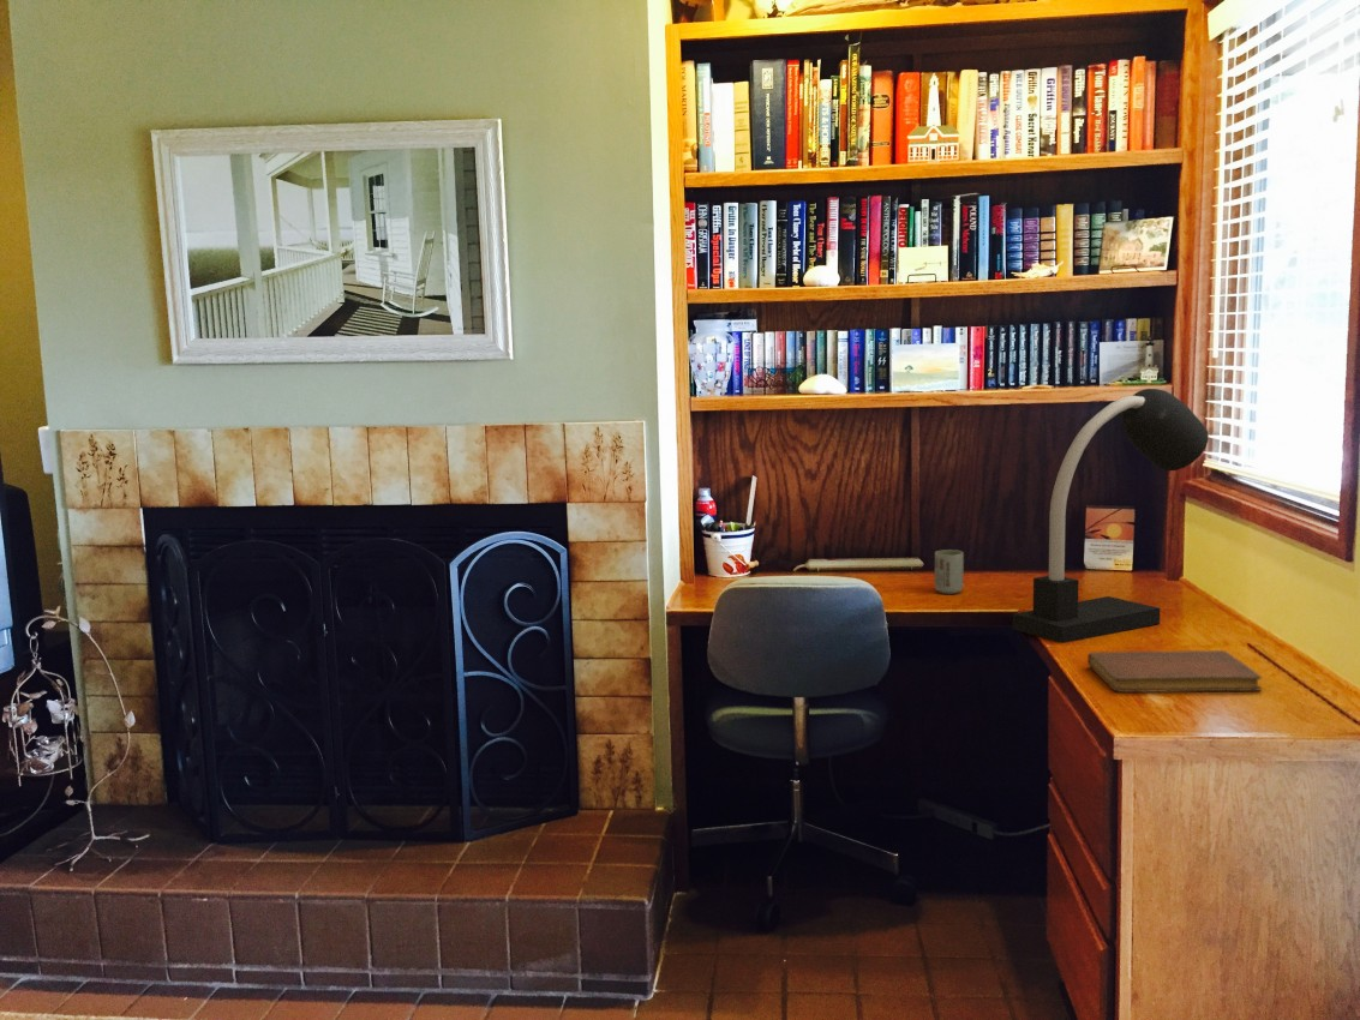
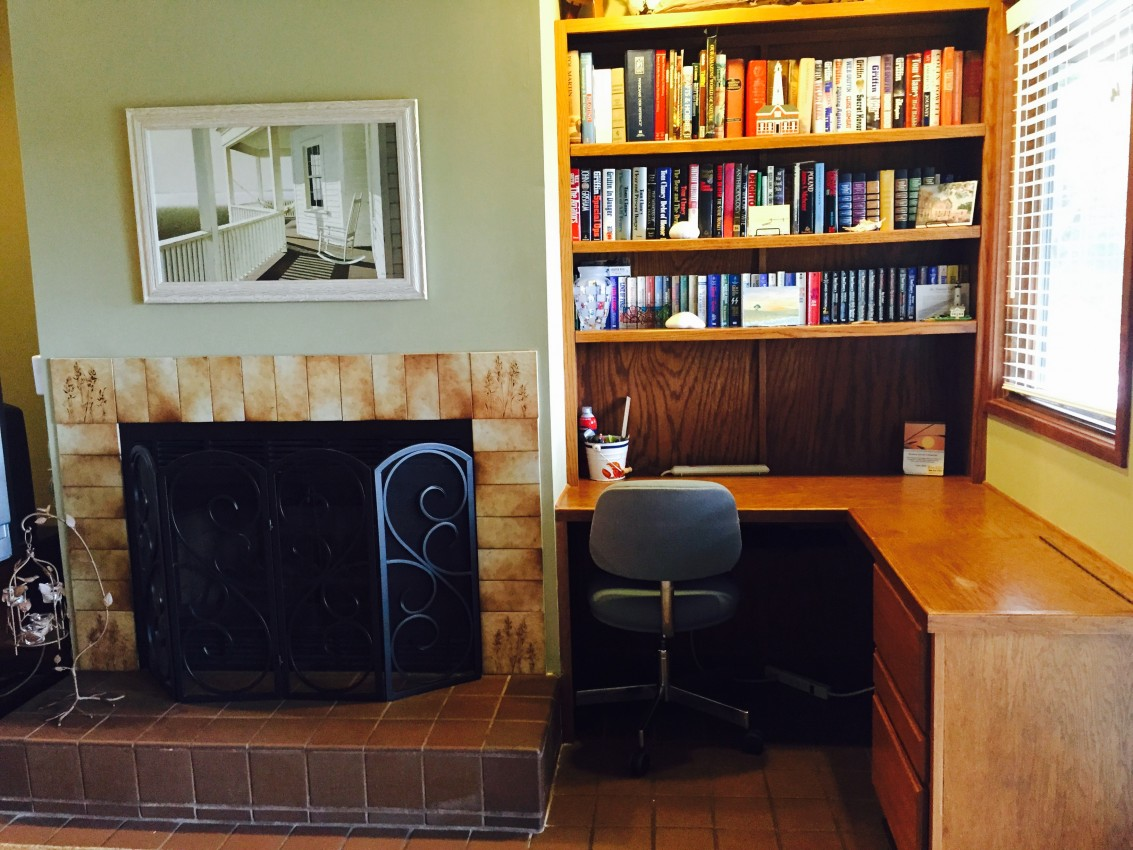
- desk lamp (1067, 496)
- notebook (1170, 670)
- cup (948, 571)
